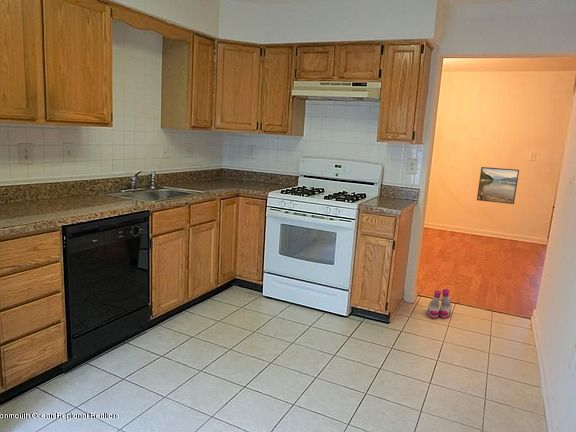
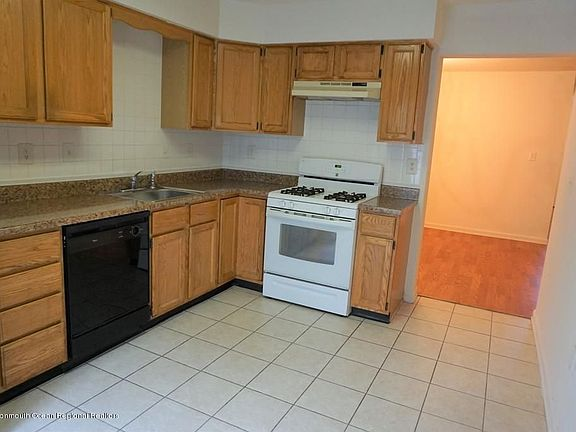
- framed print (497, 185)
- boots (441, 302)
